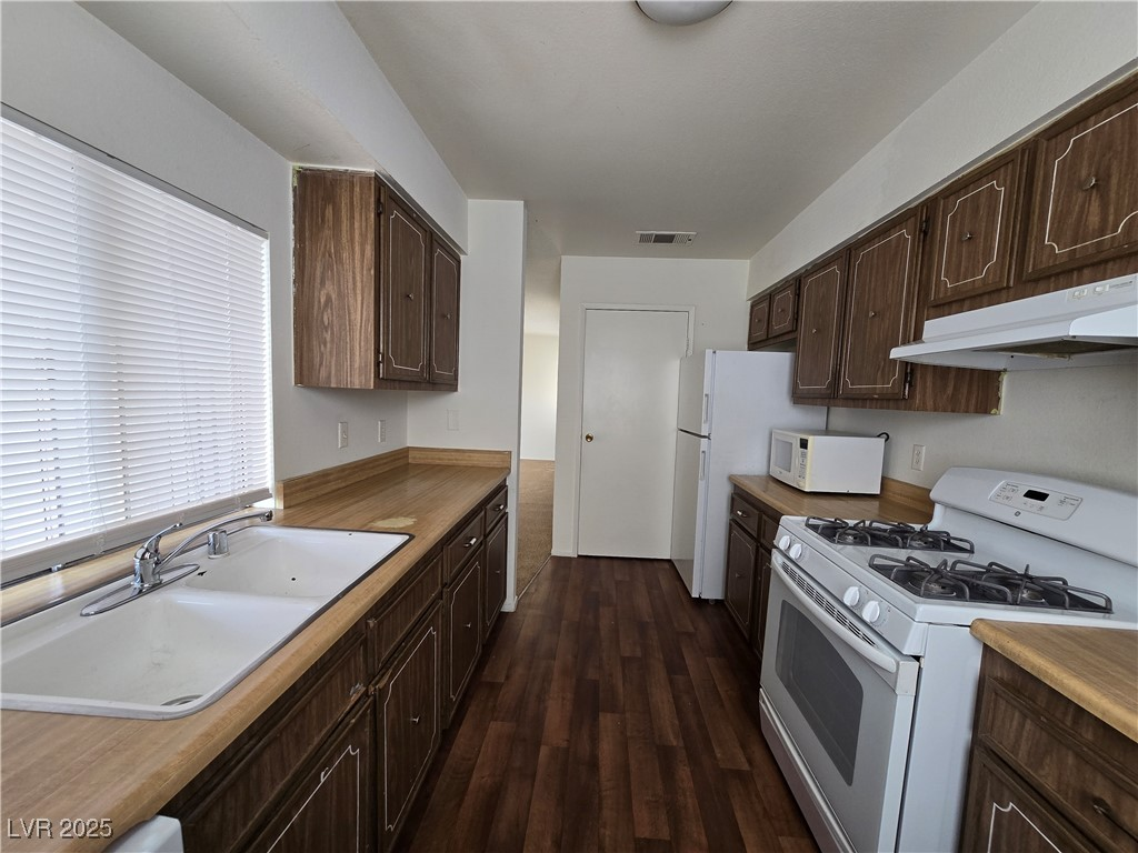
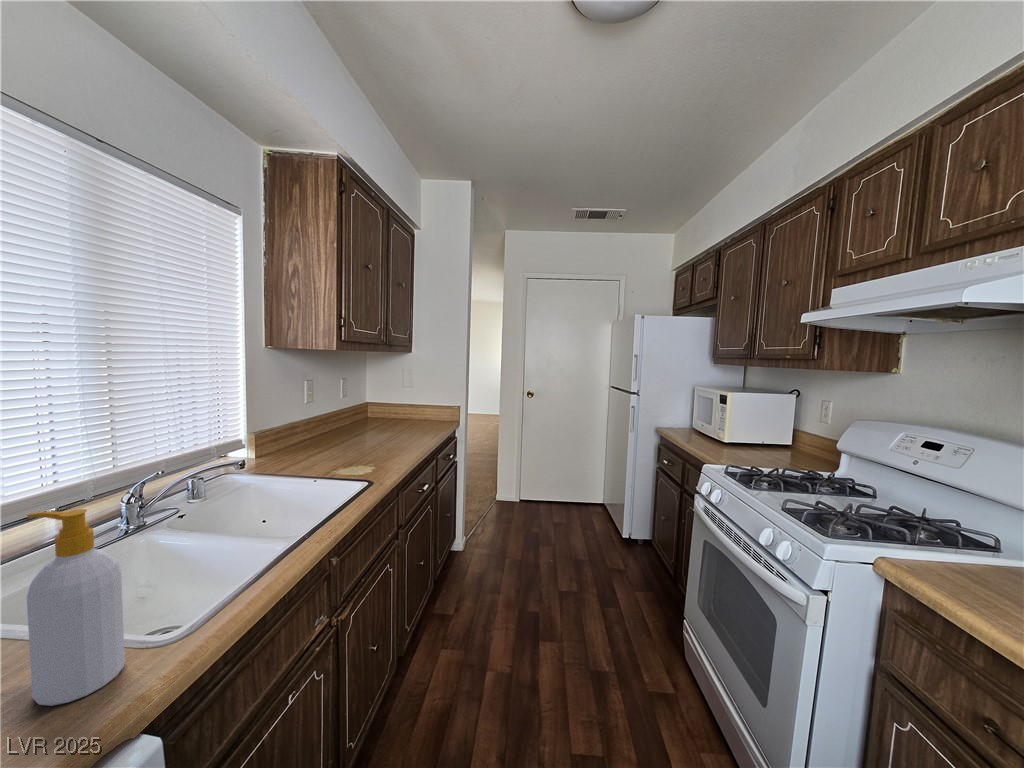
+ soap bottle (74, 597)
